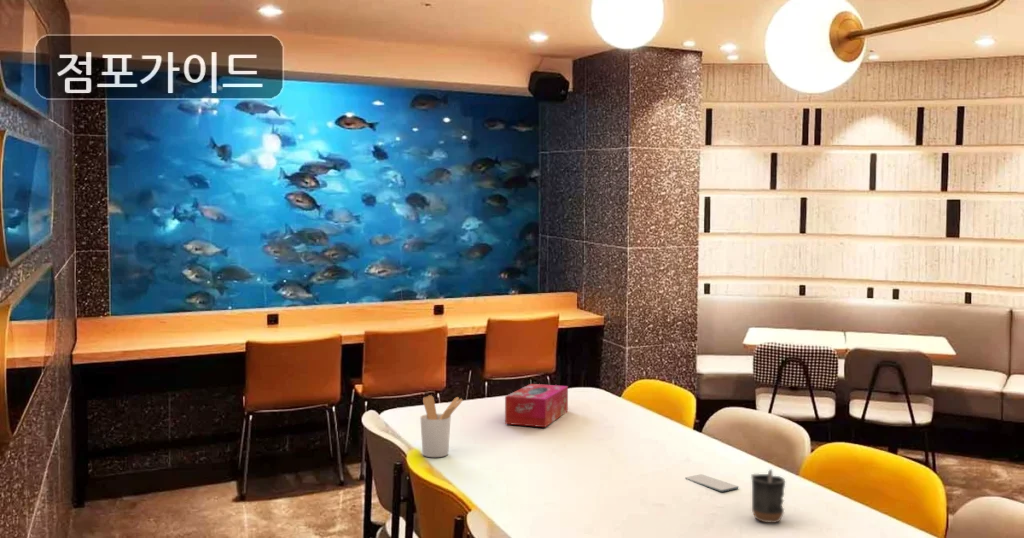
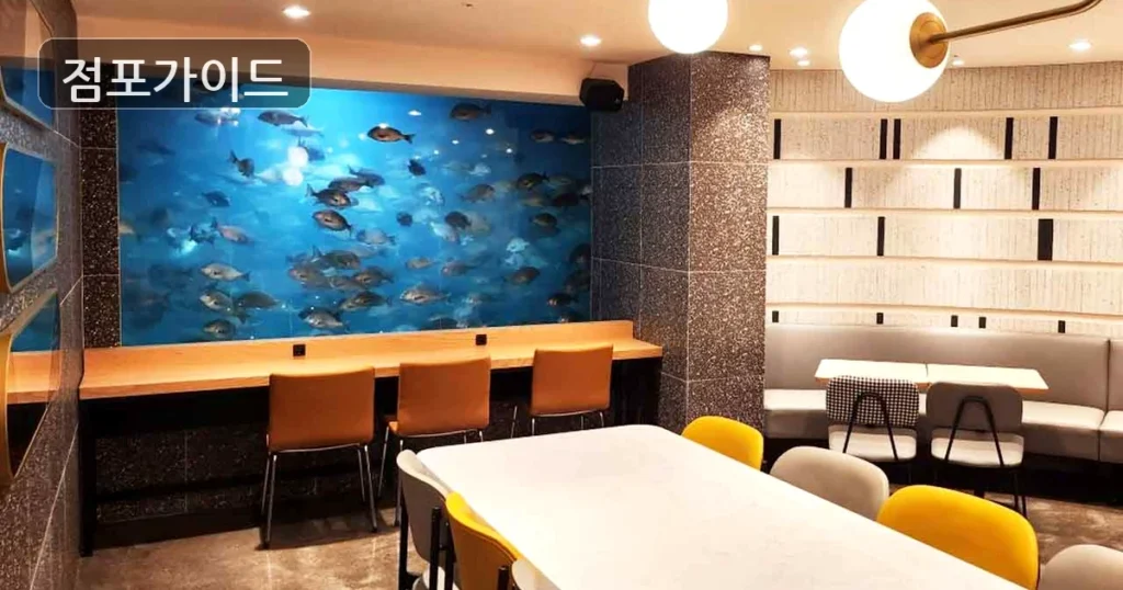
- smartphone (711, 482)
- utensil holder (442, 425)
- tissue box (537, 404)
- mug (771, 495)
